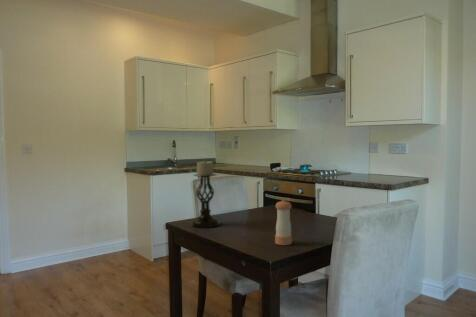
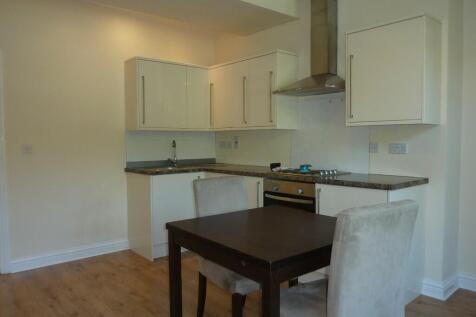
- pepper shaker (283, 221)
- candle holder (205, 192)
